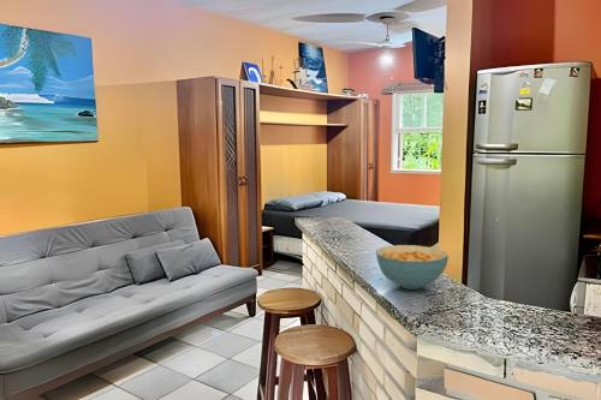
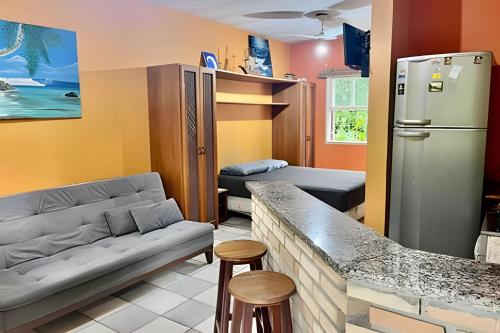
- cereal bowl (410, 269)
